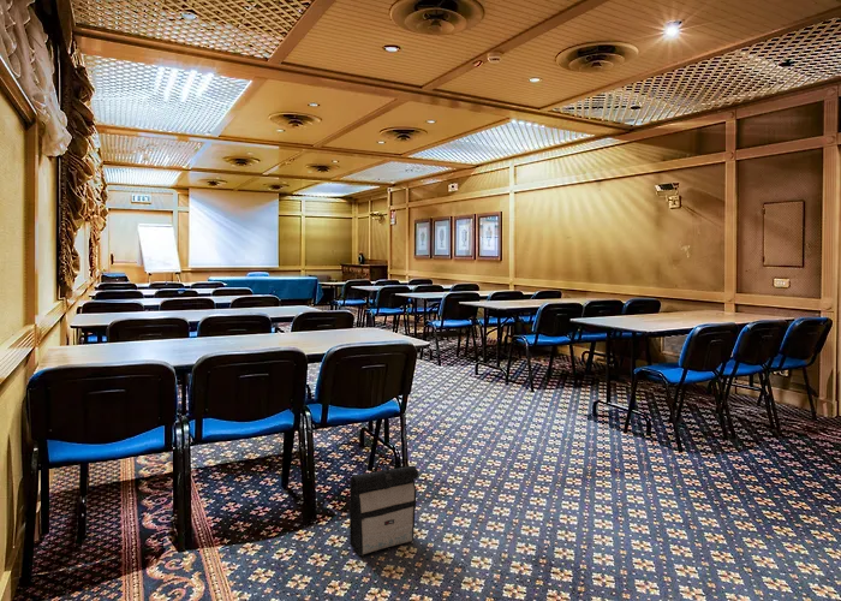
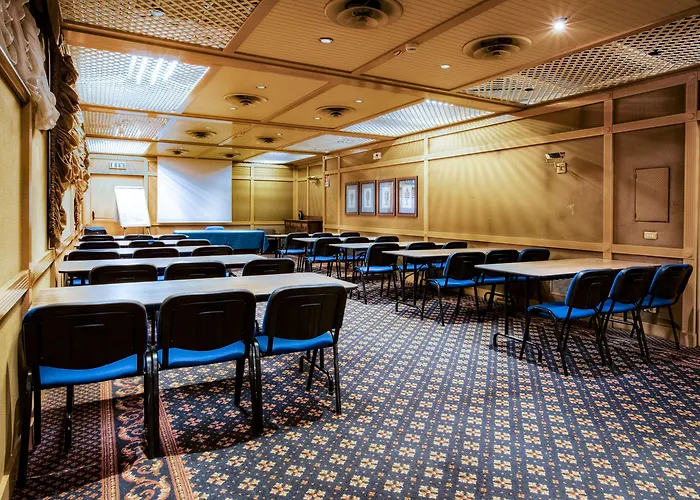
- backpack (382, 502)
